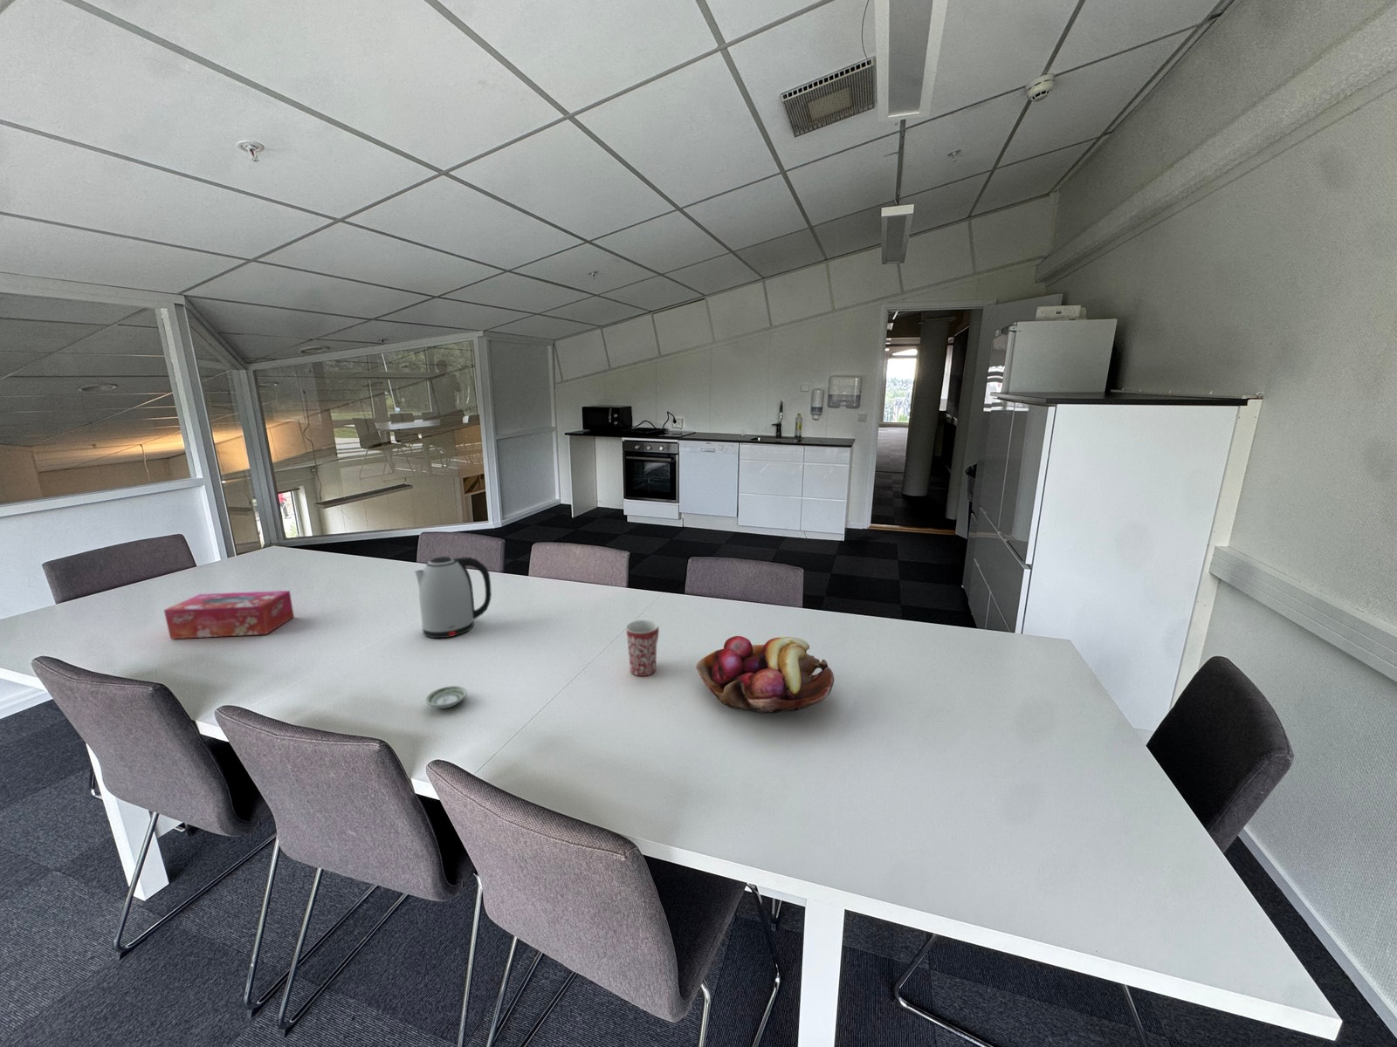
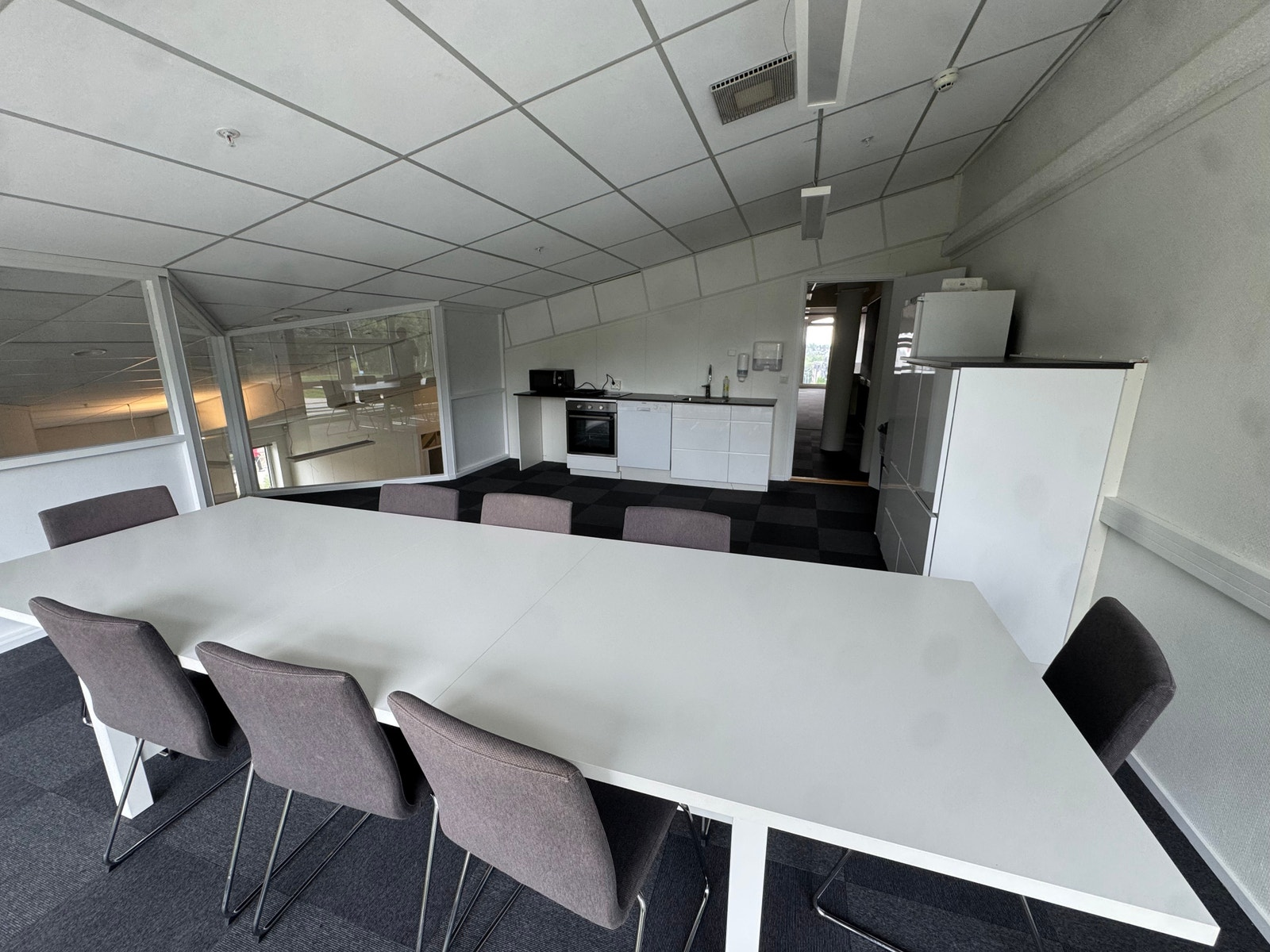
- kettle (455, 592)
- tissue box (232, 614)
- fruit basket (767, 669)
- saucer (447, 698)
- mug (646, 646)
